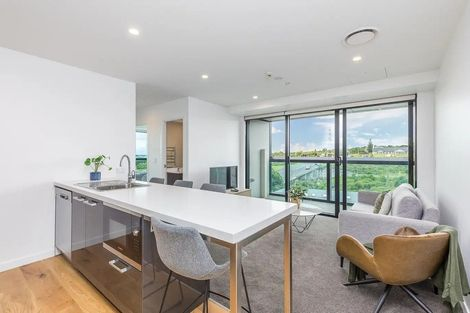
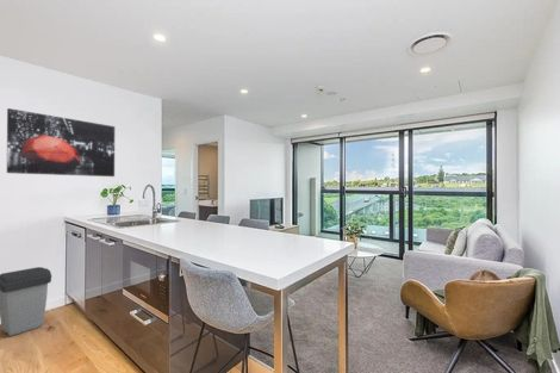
+ trash can (21, 299)
+ wall art (67, 147)
